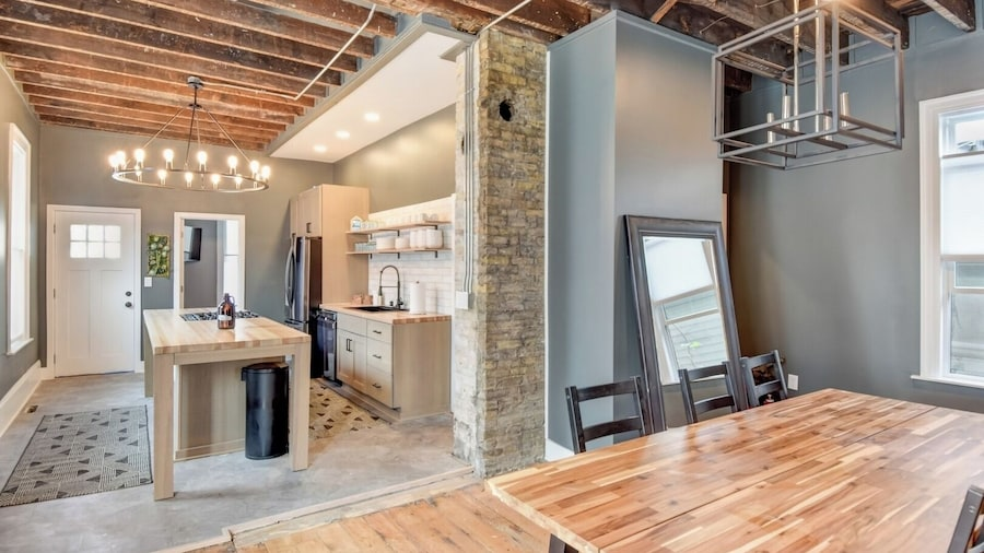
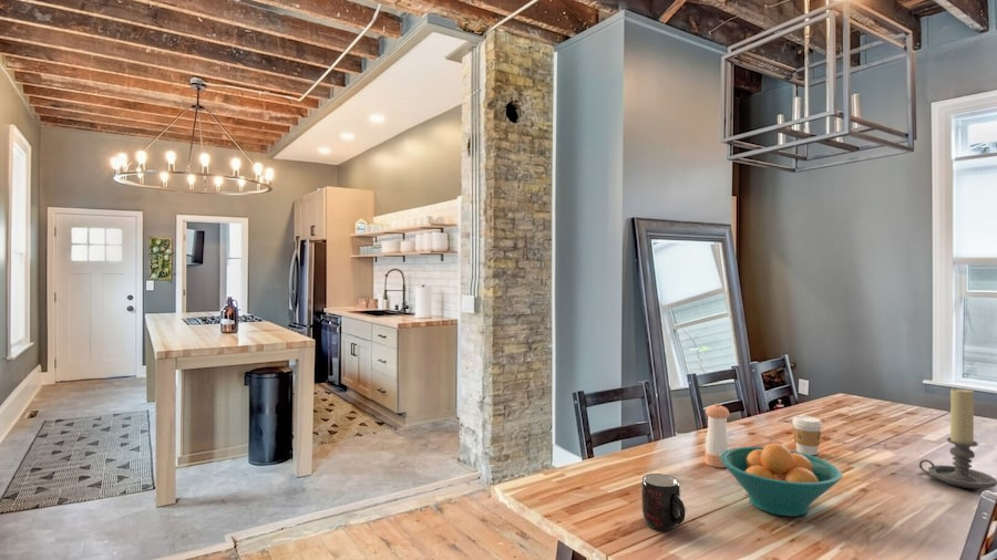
+ candle holder (955, 434)
+ pepper shaker (717, 433)
+ coffee cup (806, 434)
+ mug (665, 504)
+ fruit bowl (778, 475)
